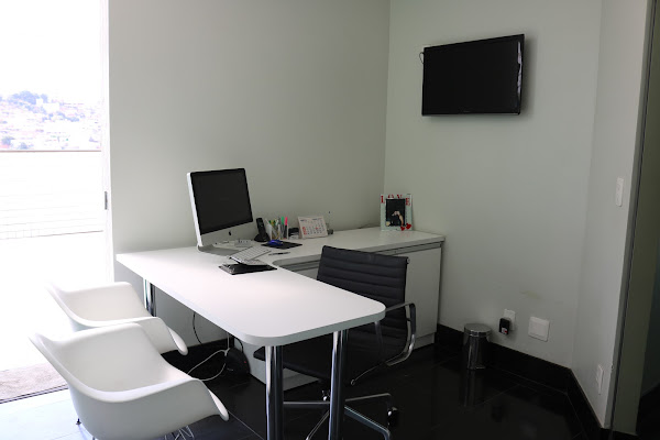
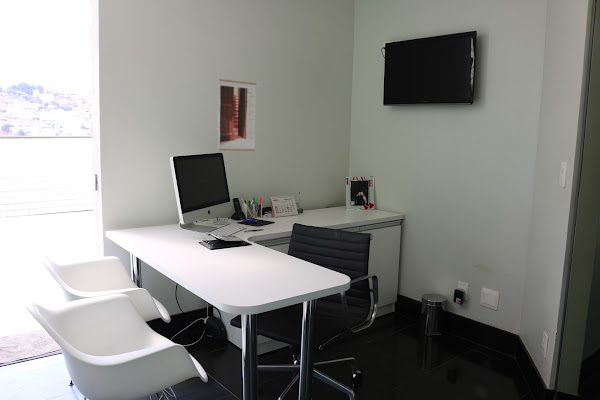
+ wall art (237, 116)
